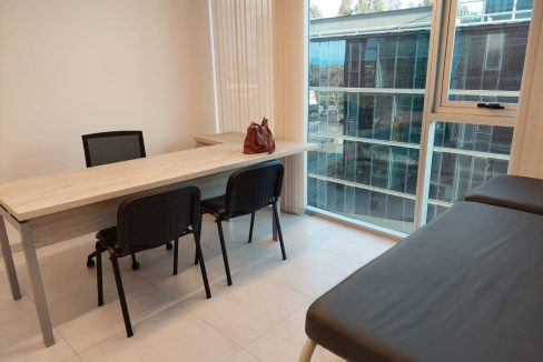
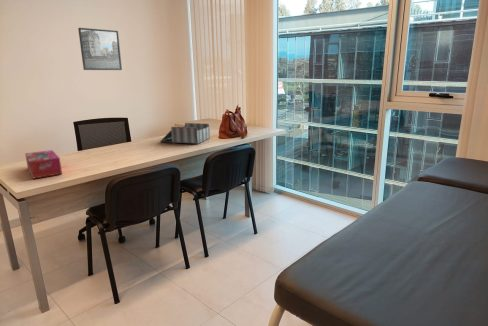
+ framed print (101, 50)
+ tissue box (43, 163)
+ desk organizer (185, 132)
